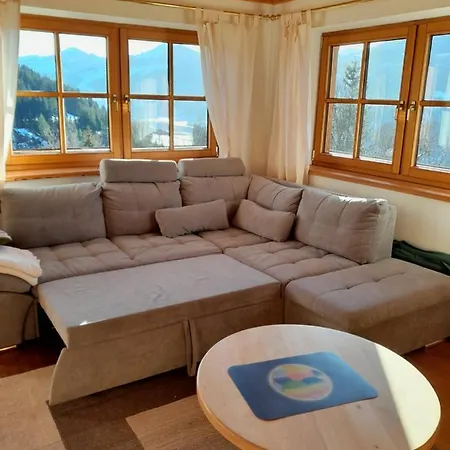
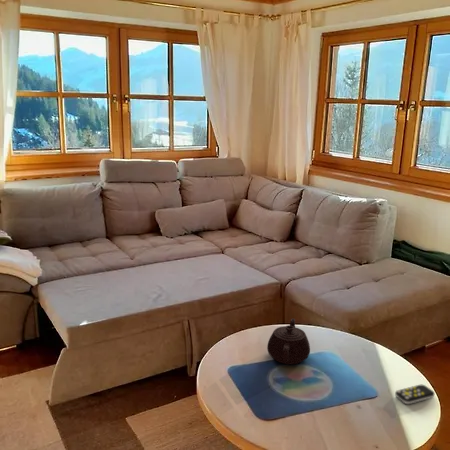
+ teapot (289, 341)
+ remote control (414, 393)
